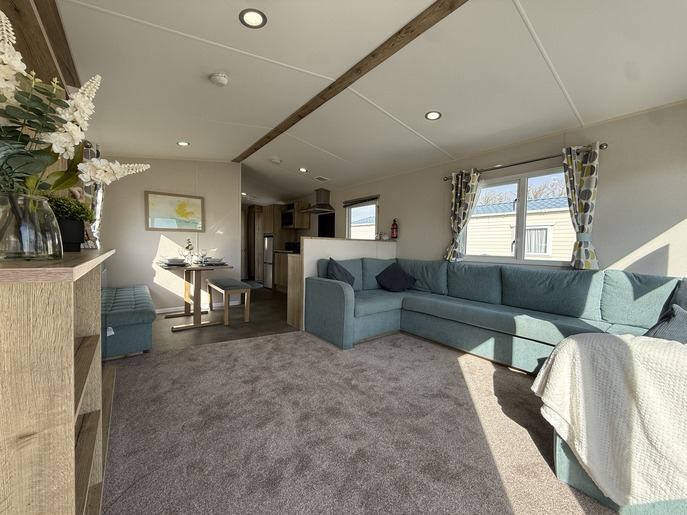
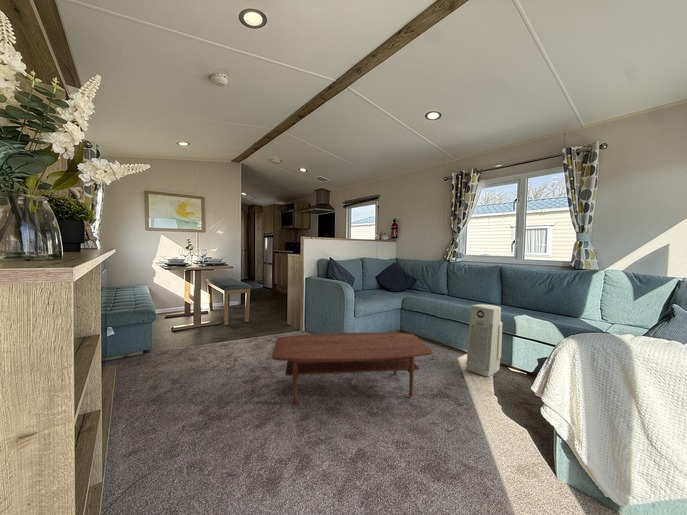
+ air purifier (485, 337)
+ coffee table (350, 365)
